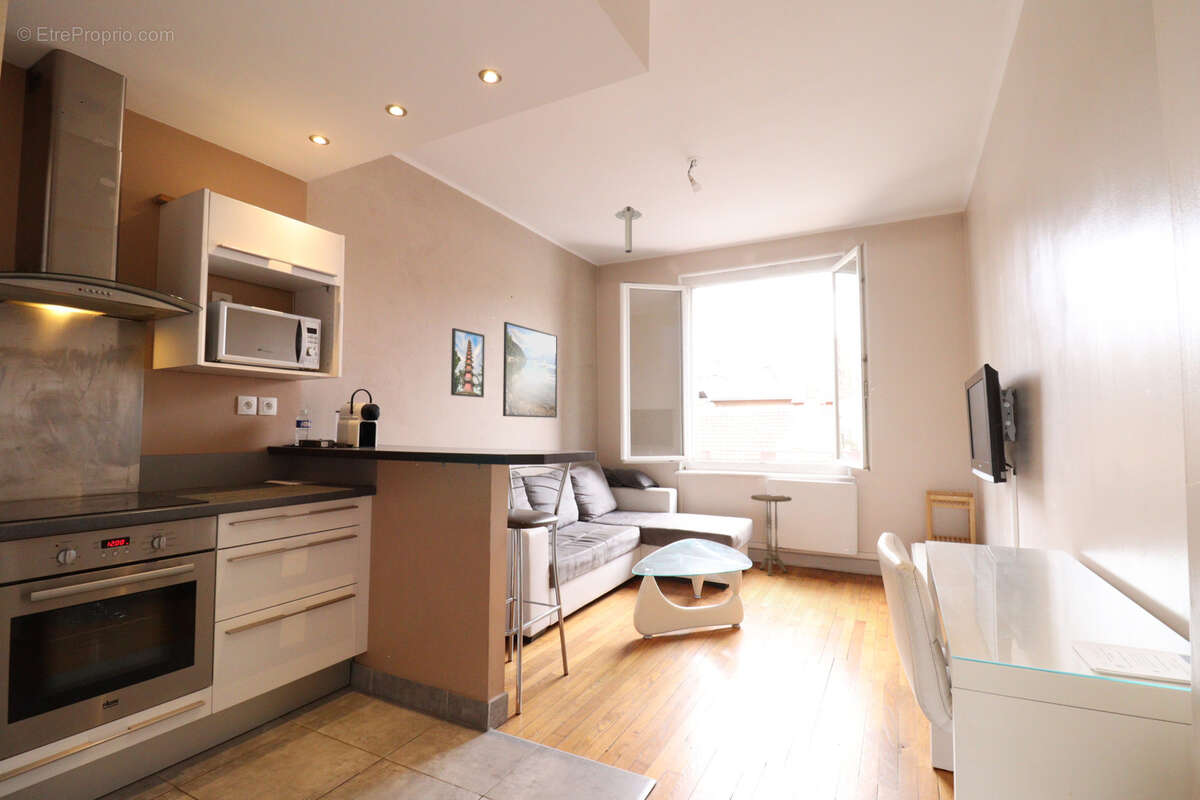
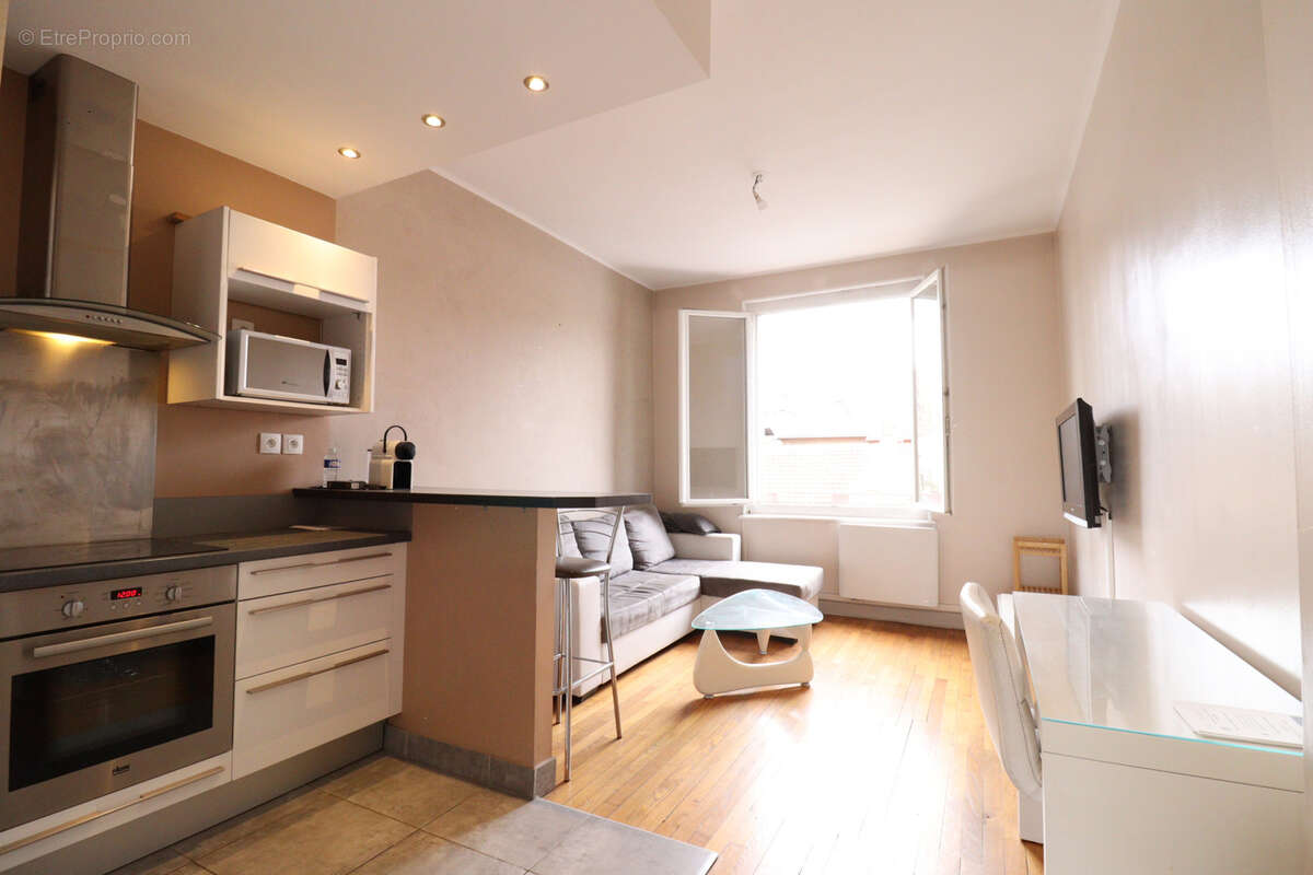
- ceiling light (628, 229)
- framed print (532, 373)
- side table (770, 534)
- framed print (468, 363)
